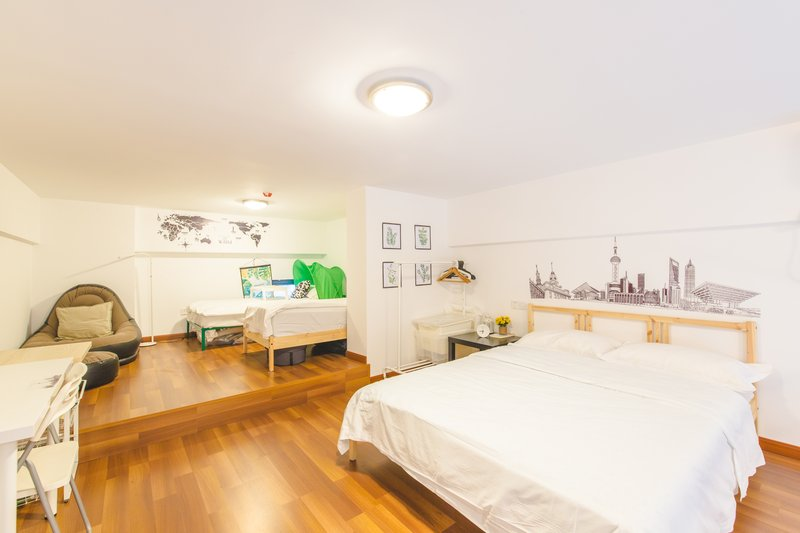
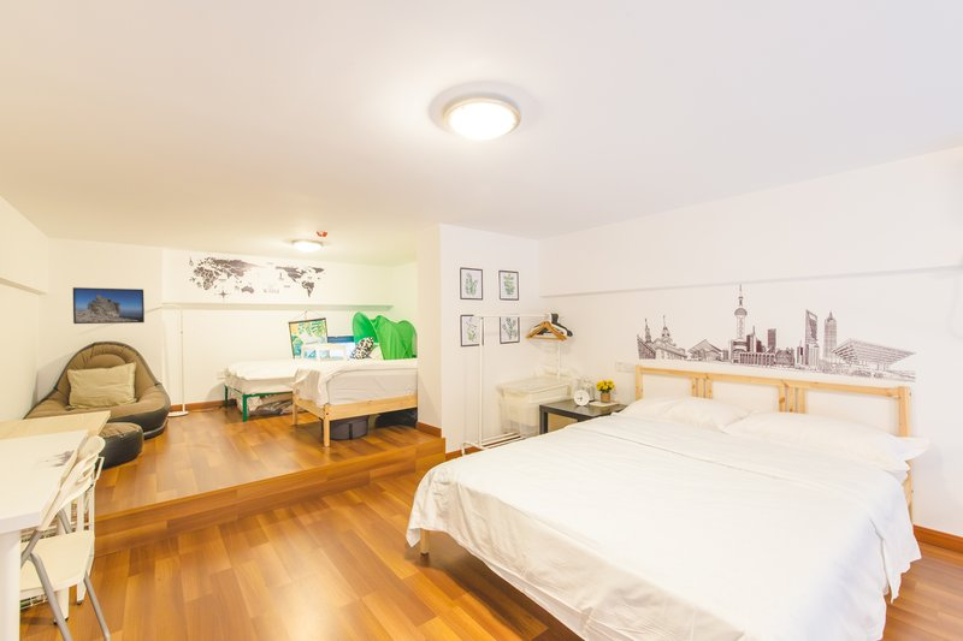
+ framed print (110, 305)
